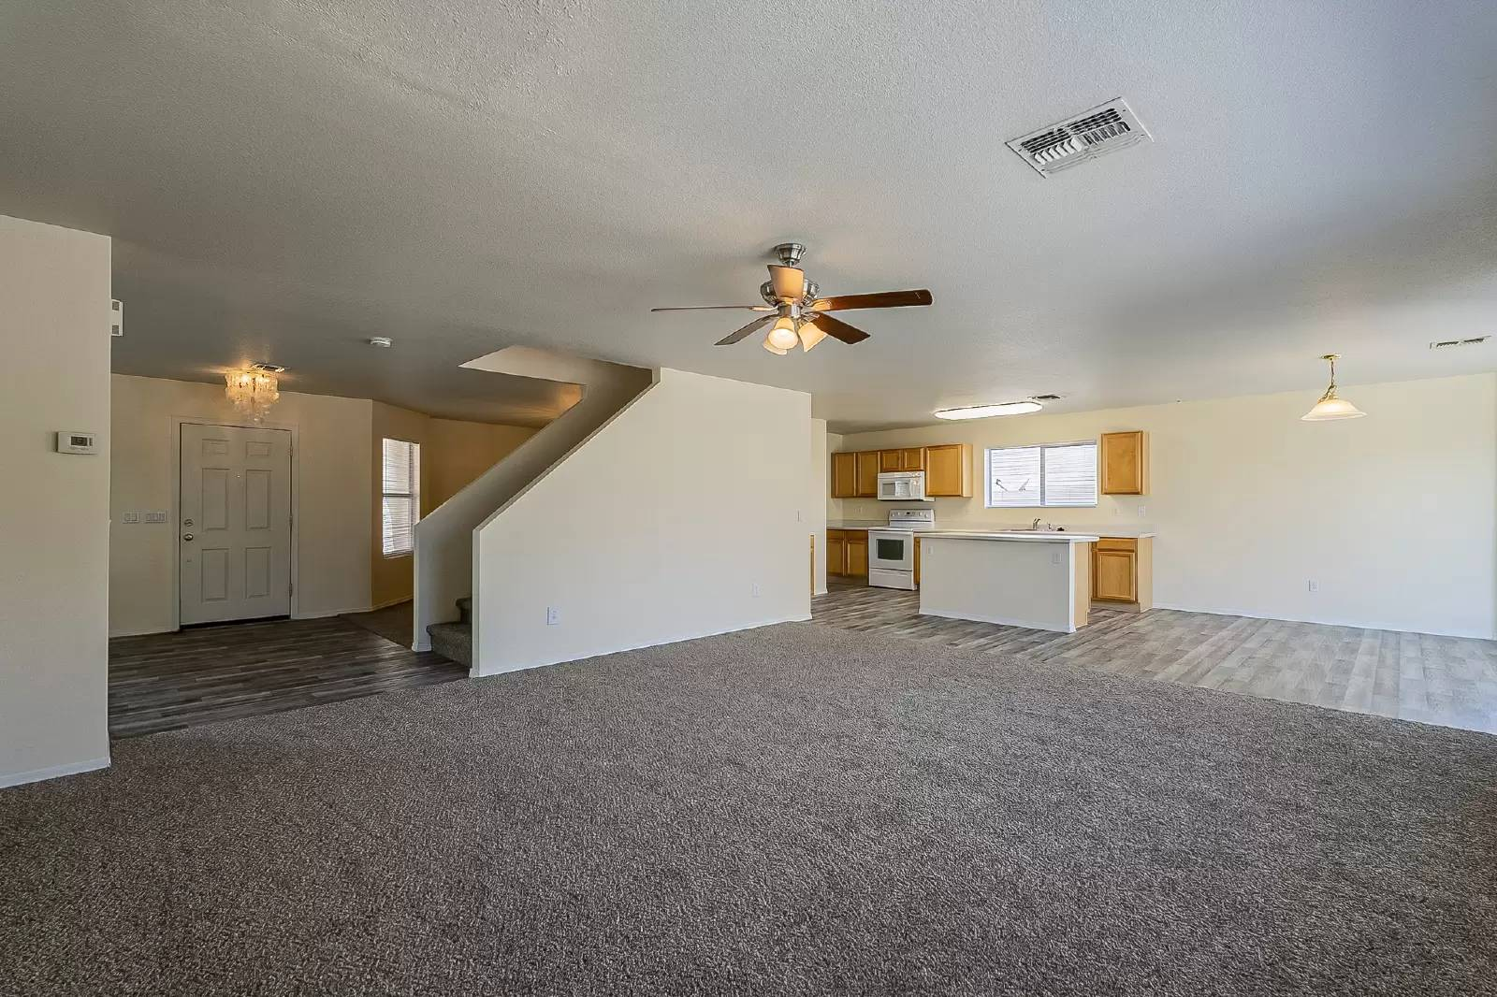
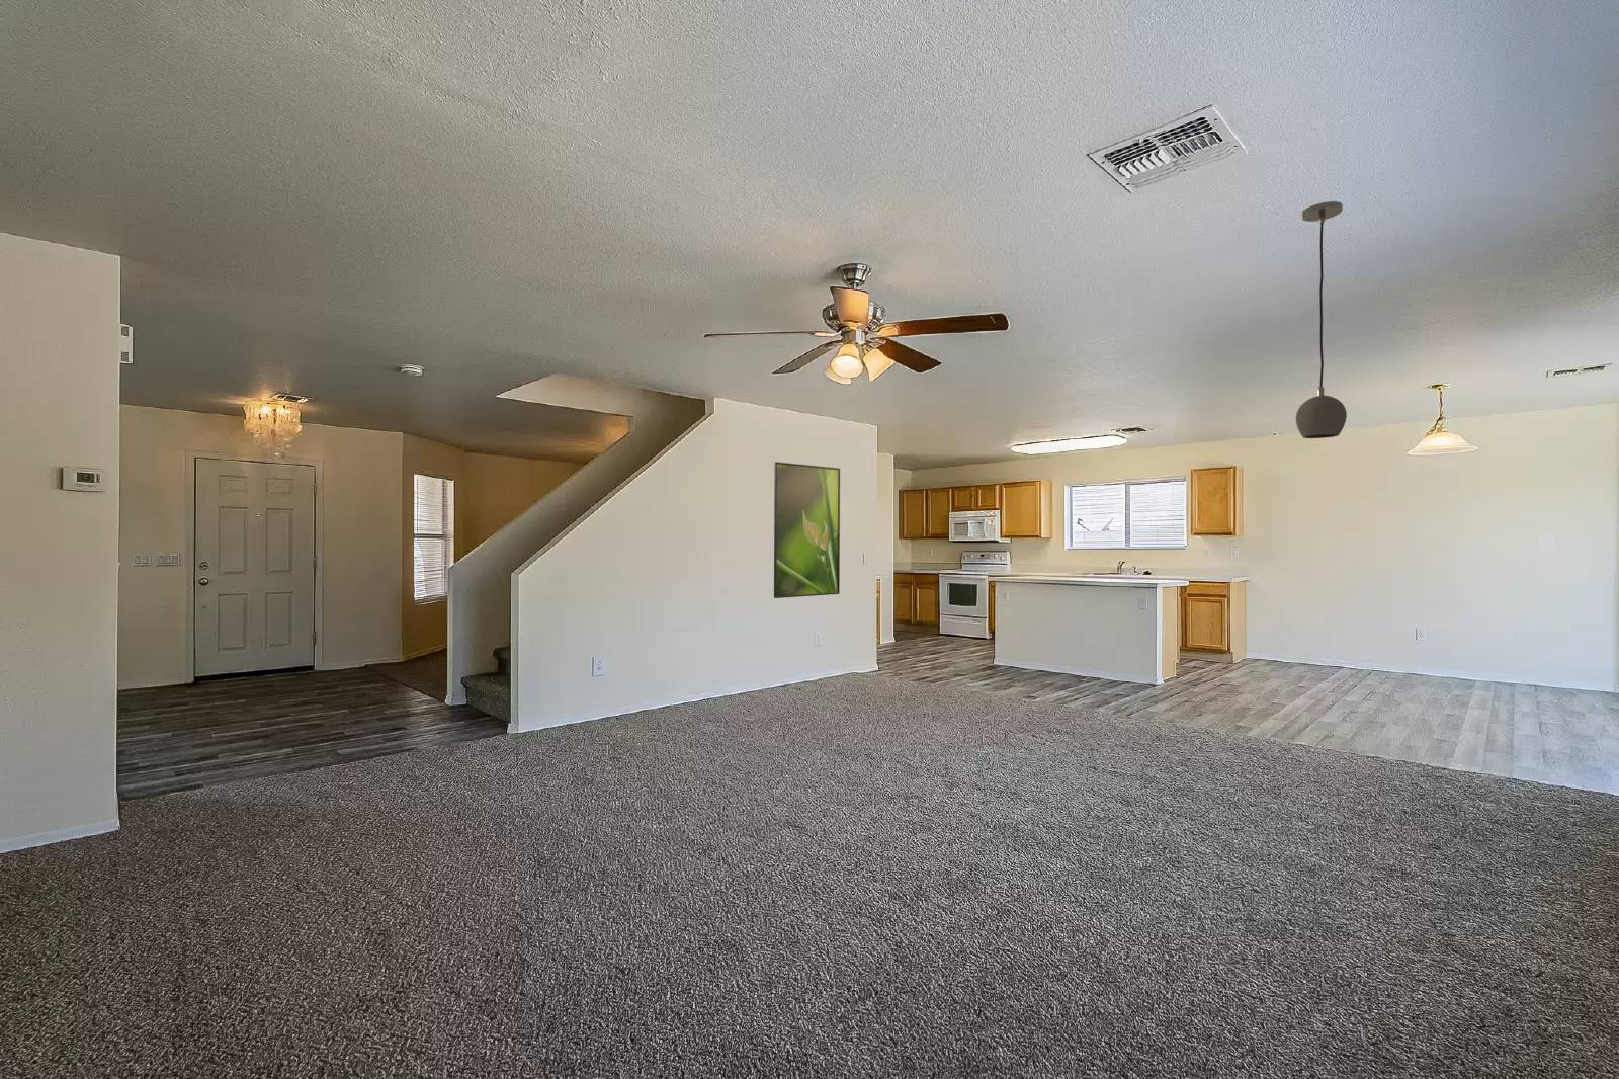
+ light fixture (1320, 322)
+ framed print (808, 530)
